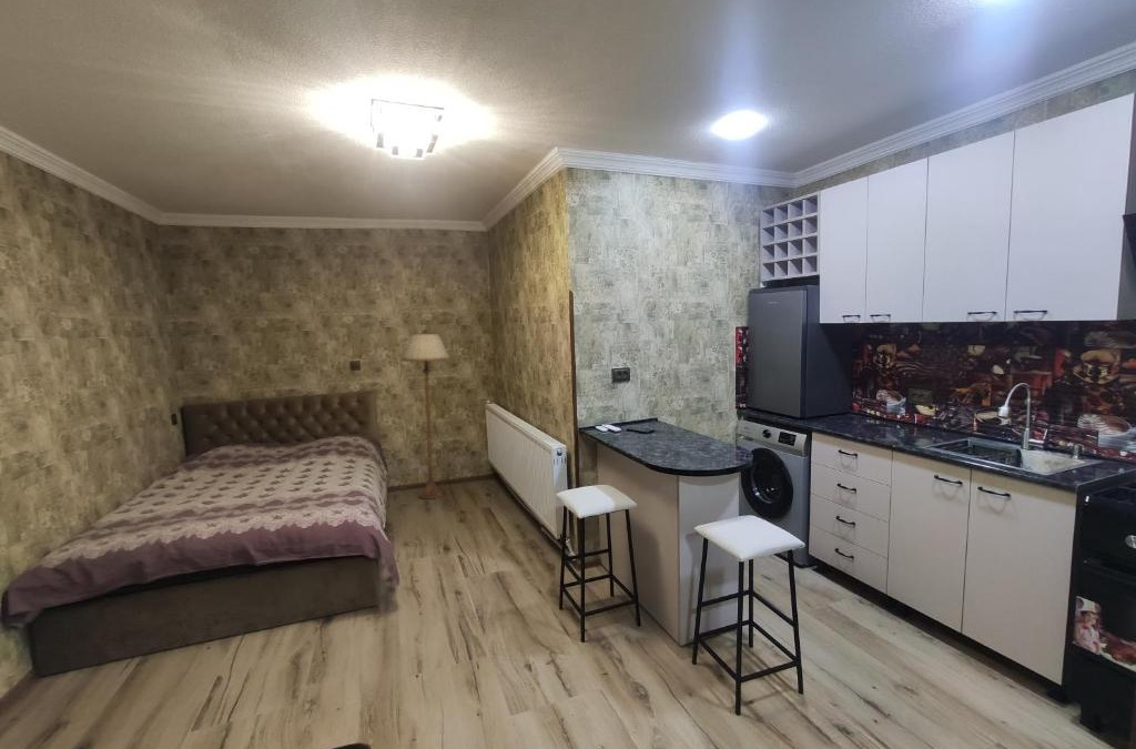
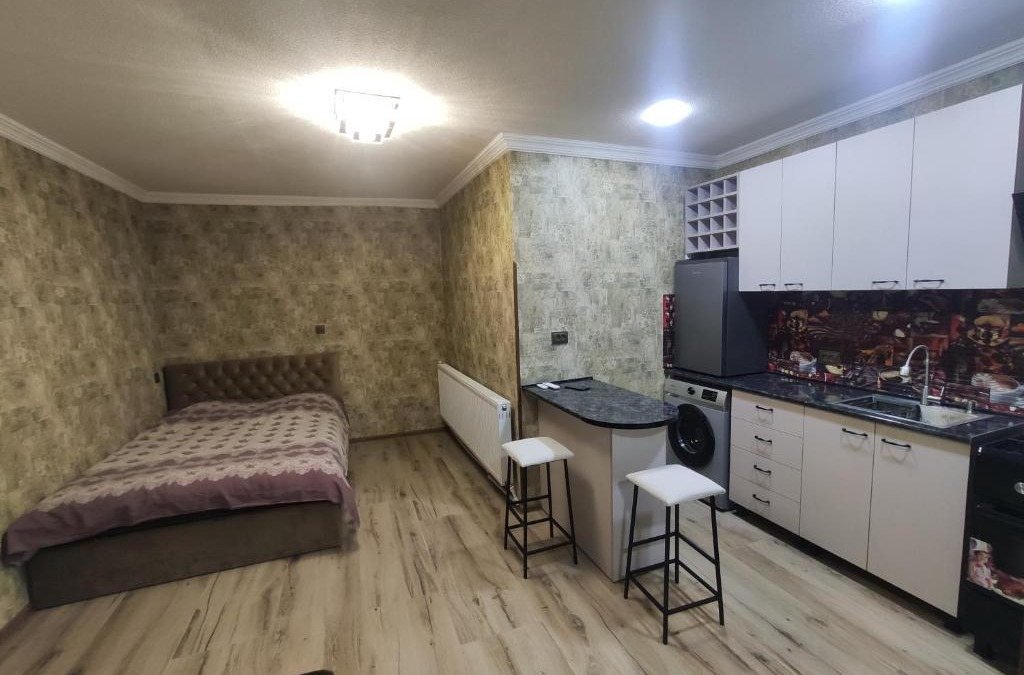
- floor lamp (428, 413)
